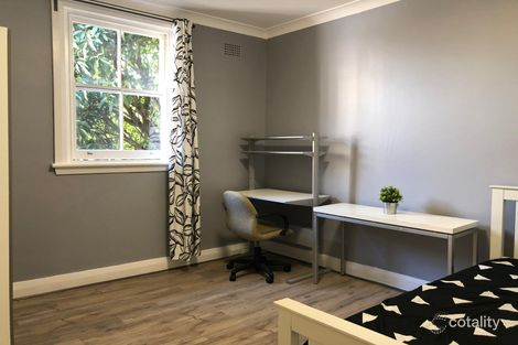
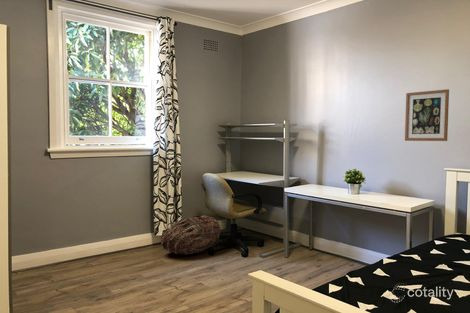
+ basket (192, 234)
+ wall art (426, 116)
